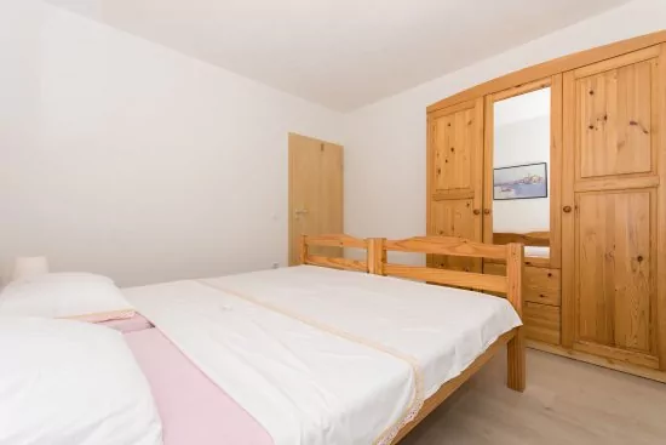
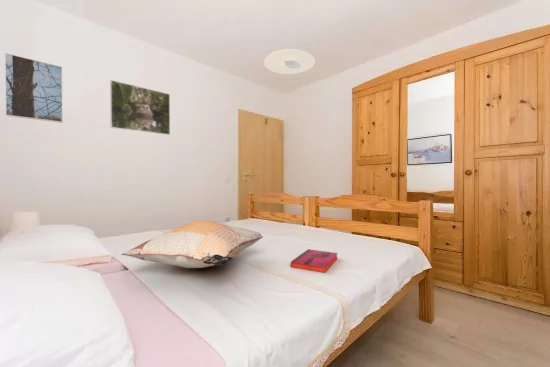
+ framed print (35, 90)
+ hardback book (315, 259)
+ ceiling light (289, 60)
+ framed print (142, 109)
+ decorative pillow (203, 244)
